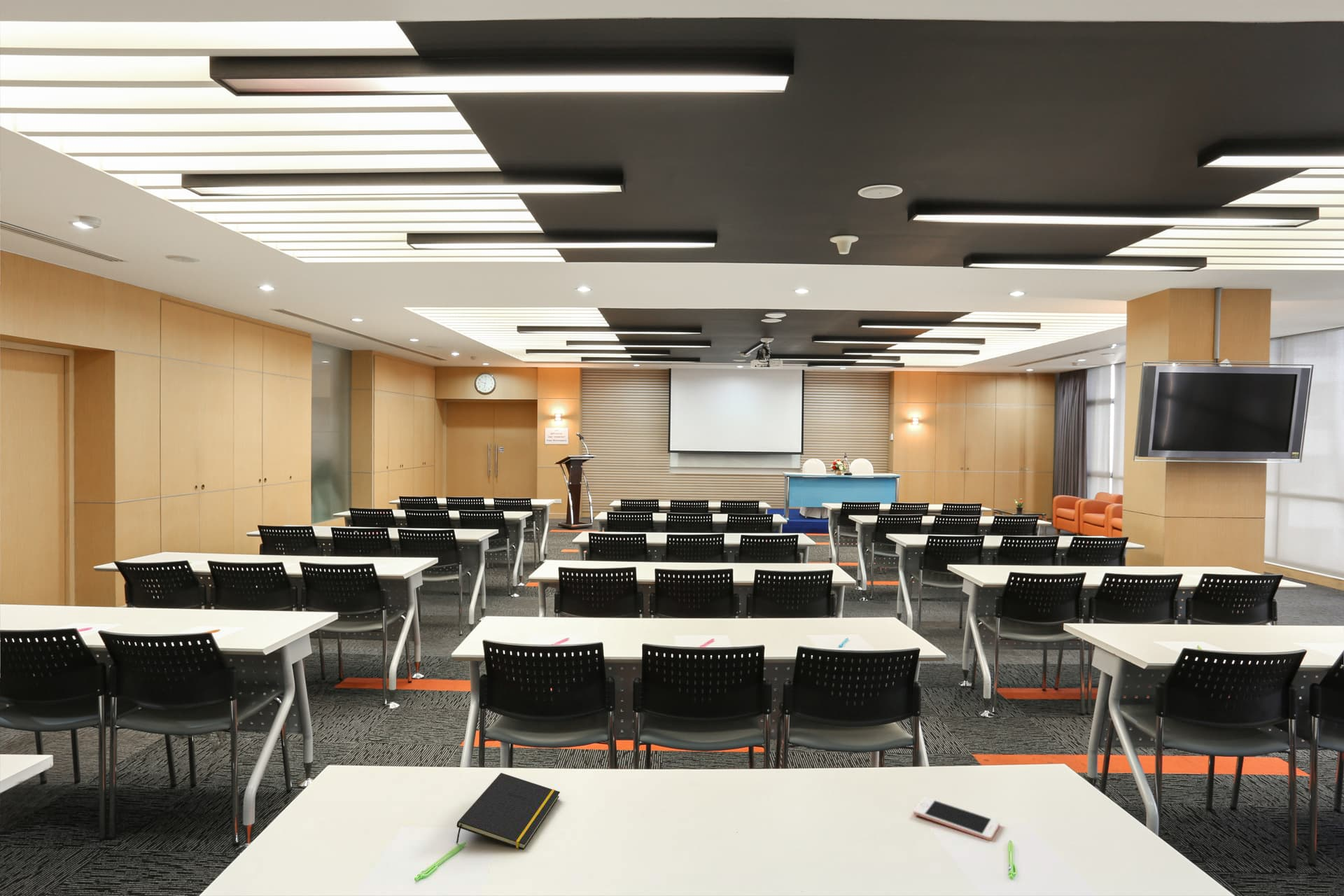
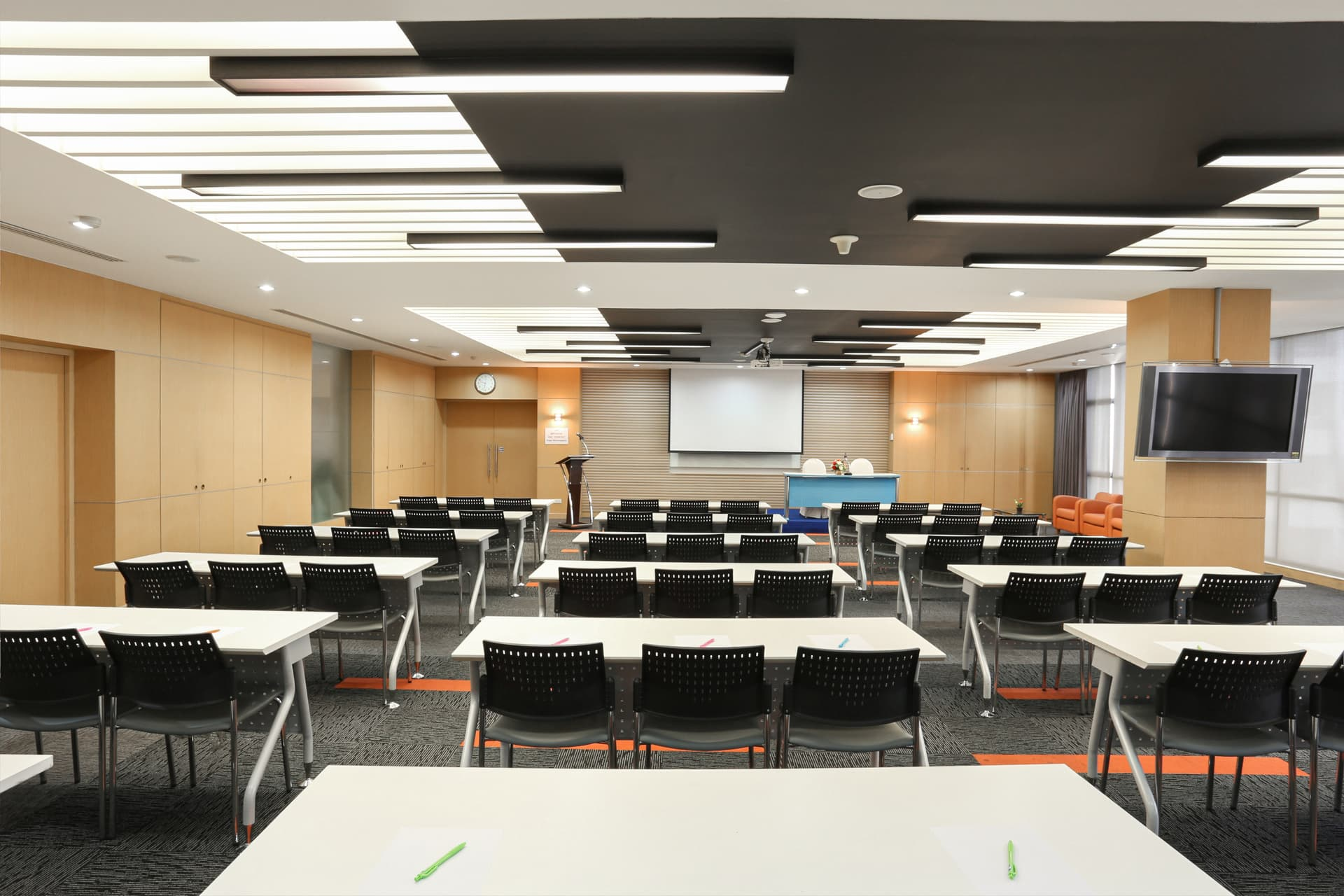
- cell phone (955, 818)
- notepad (511, 808)
